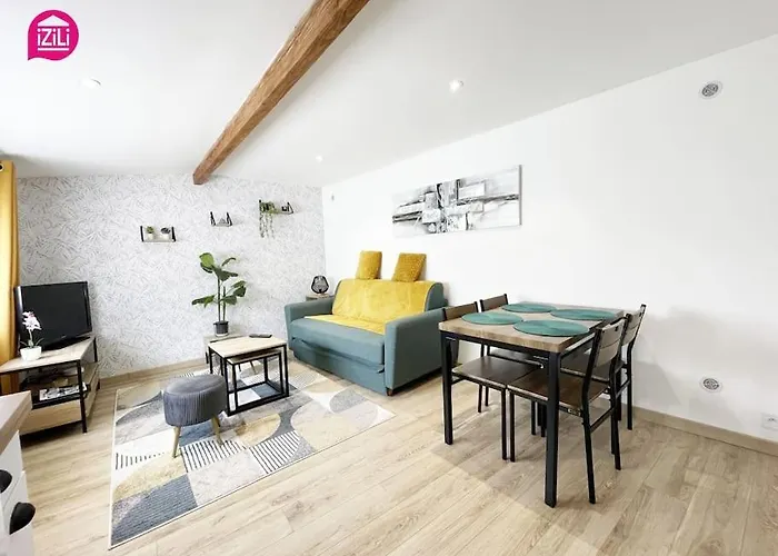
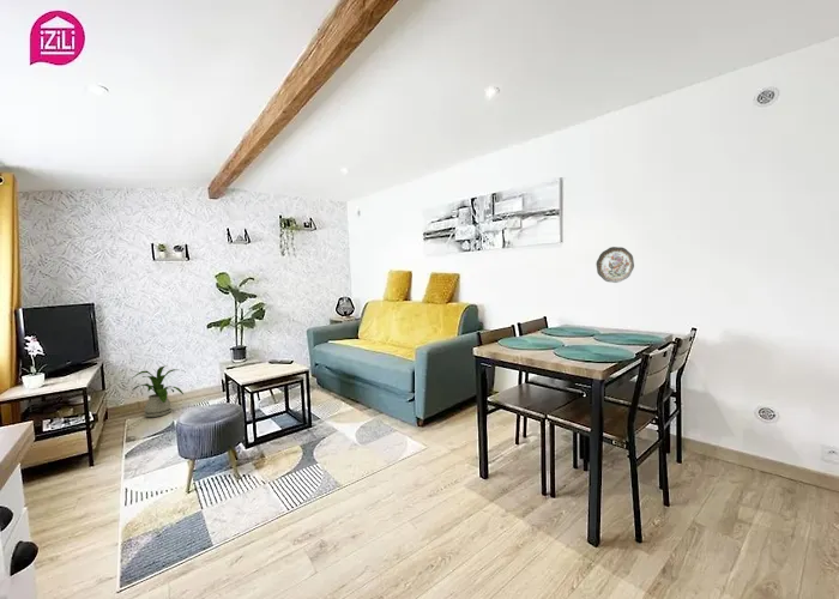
+ decorative plate (615, 265)
+ house plant (158, 387)
